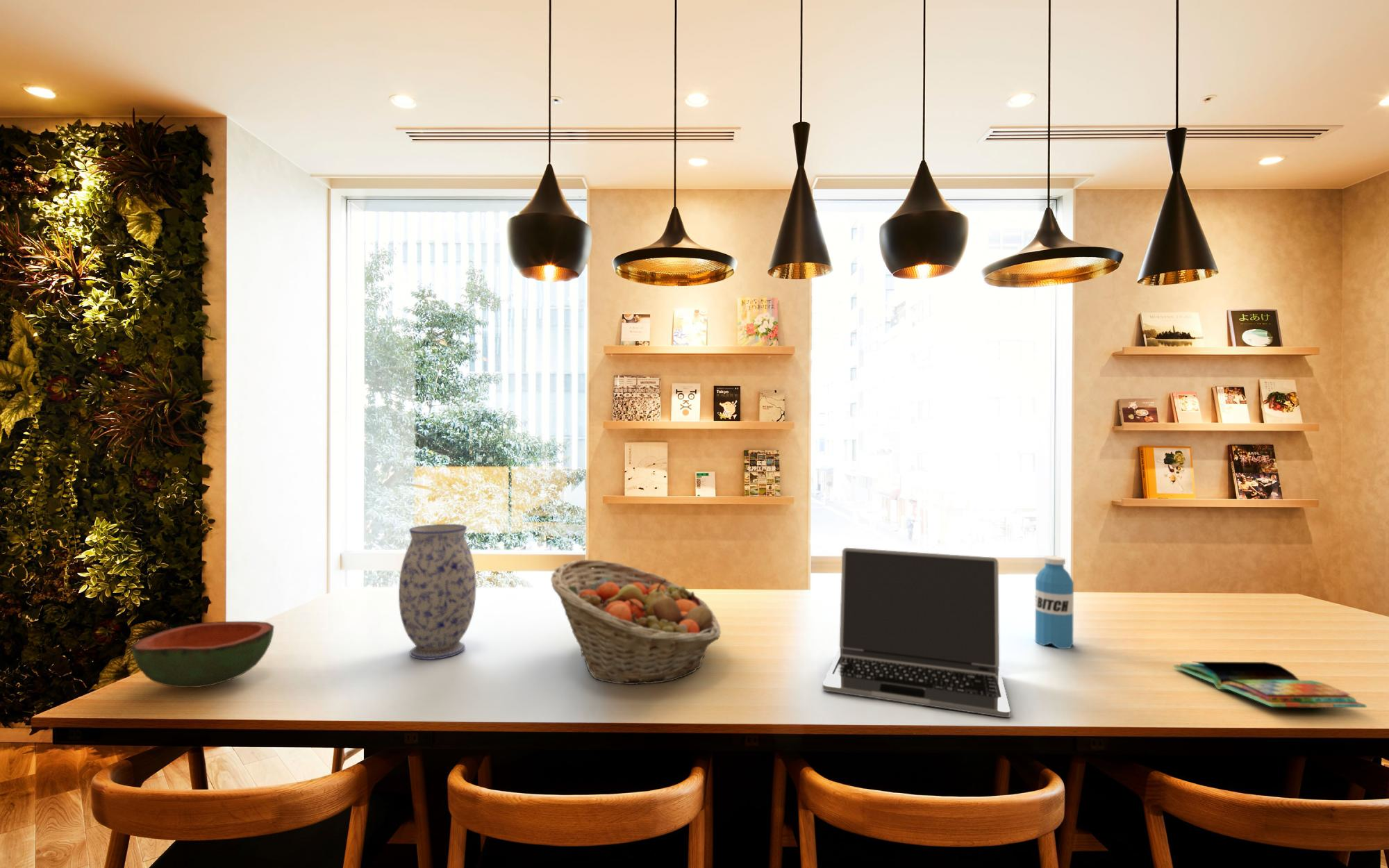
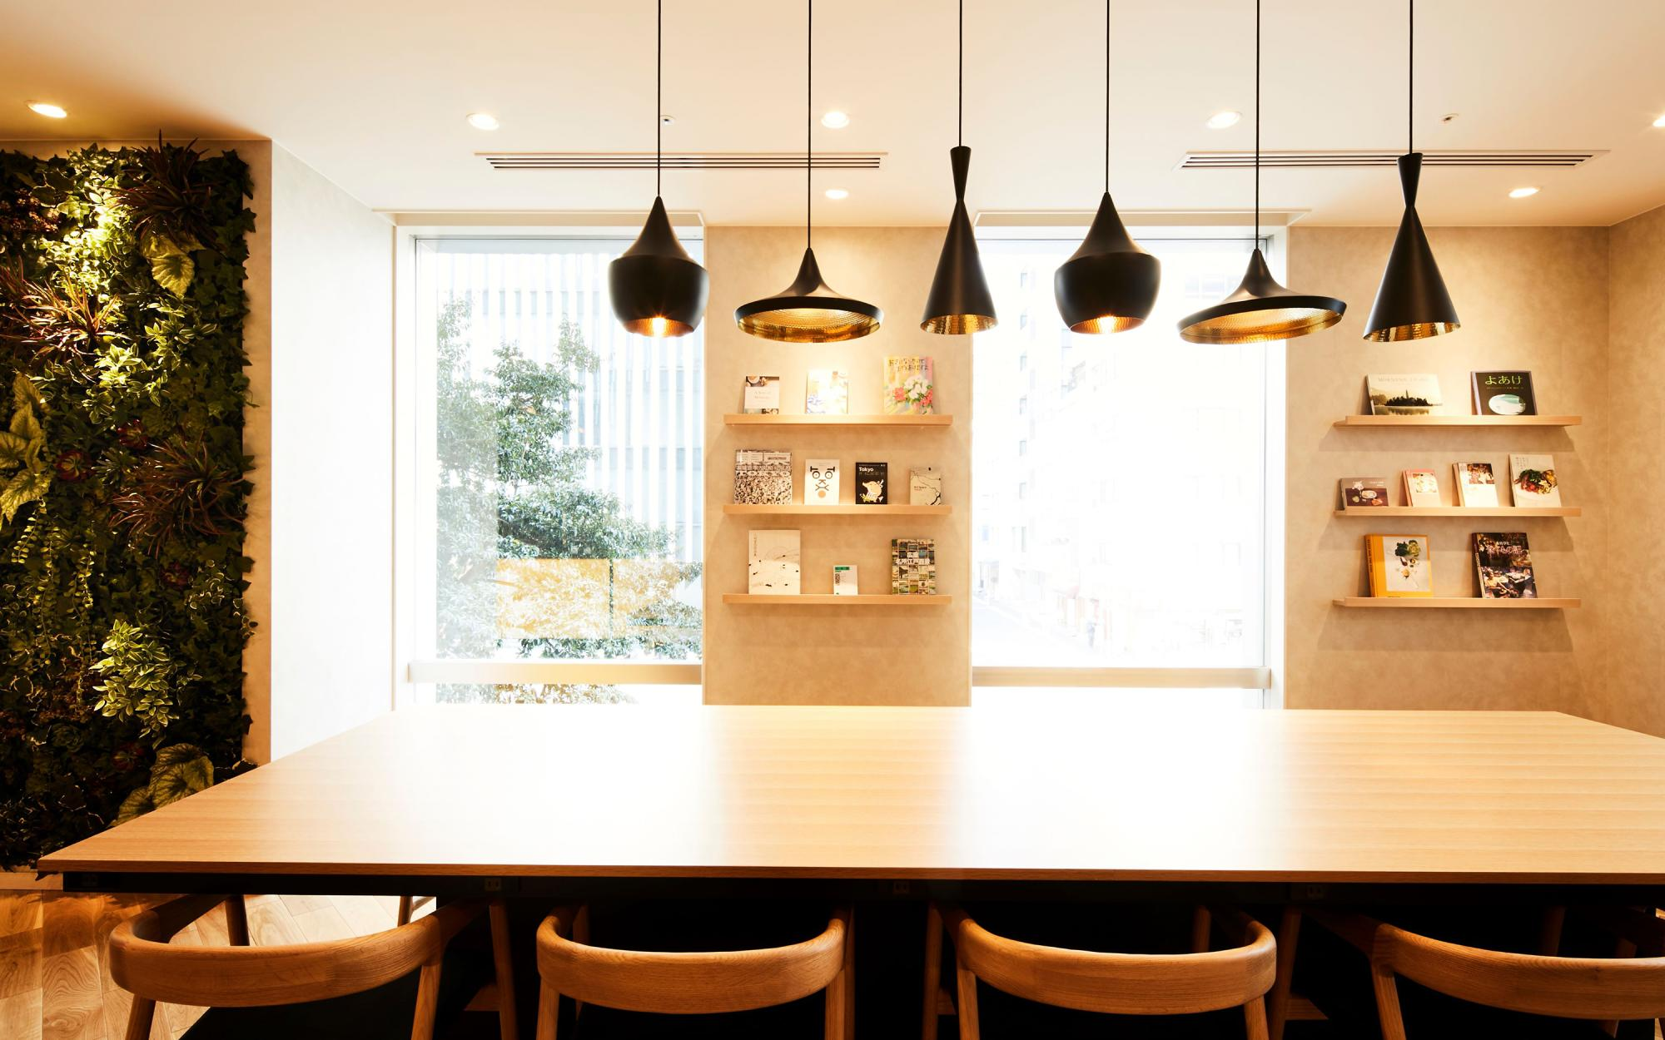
- laptop (914, 621)
- fruit basket (636, 612)
- vase (438, 589)
- bowl (207, 658)
- book (1261, 681)
- water bottle (1054, 600)
